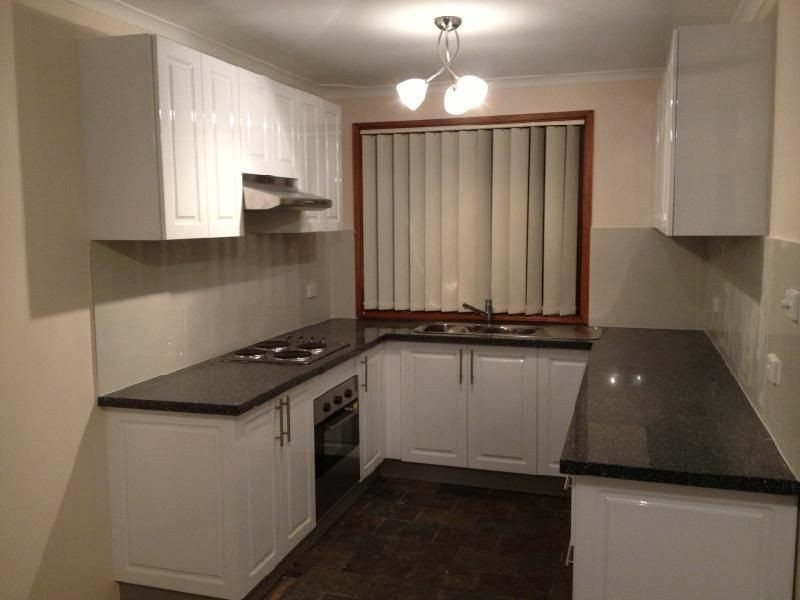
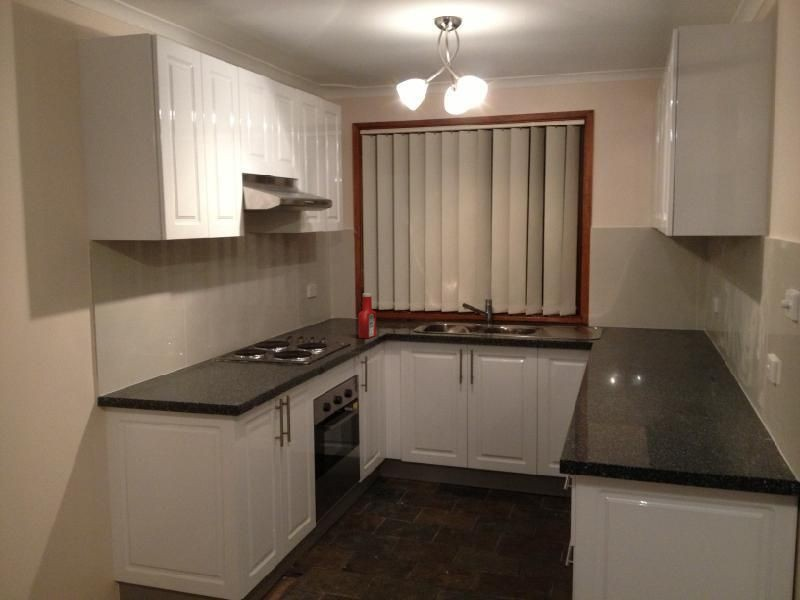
+ soap bottle (367, 315)
